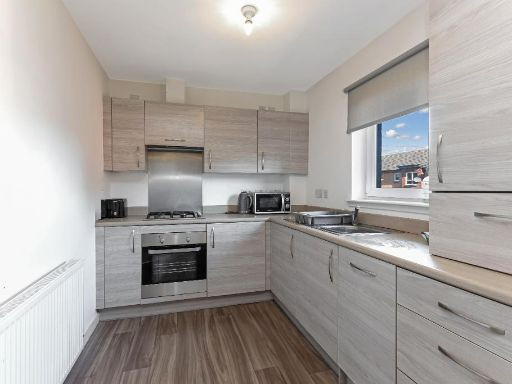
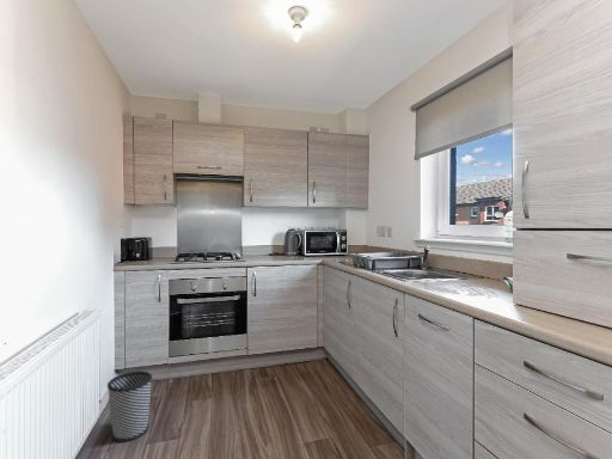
+ wastebasket (130, 405)
